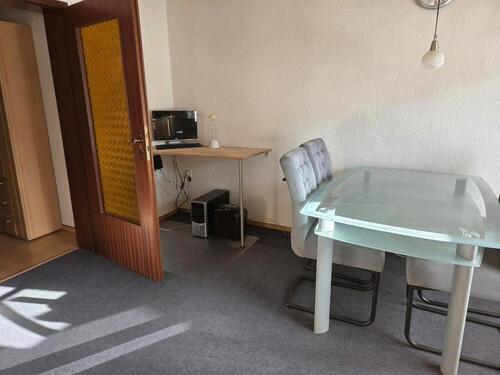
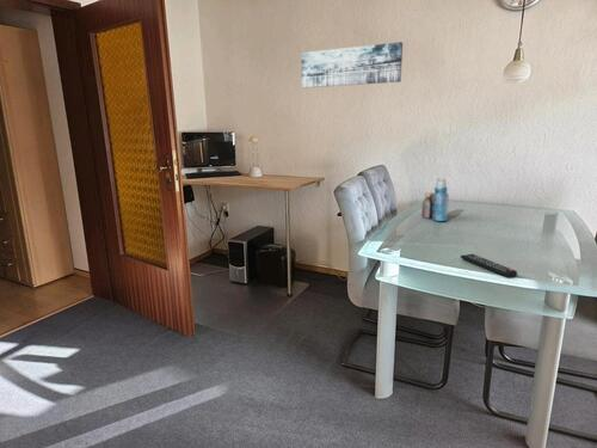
+ bottle (435, 198)
+ wall art (349, 66)
+ remote control (486, 264)
